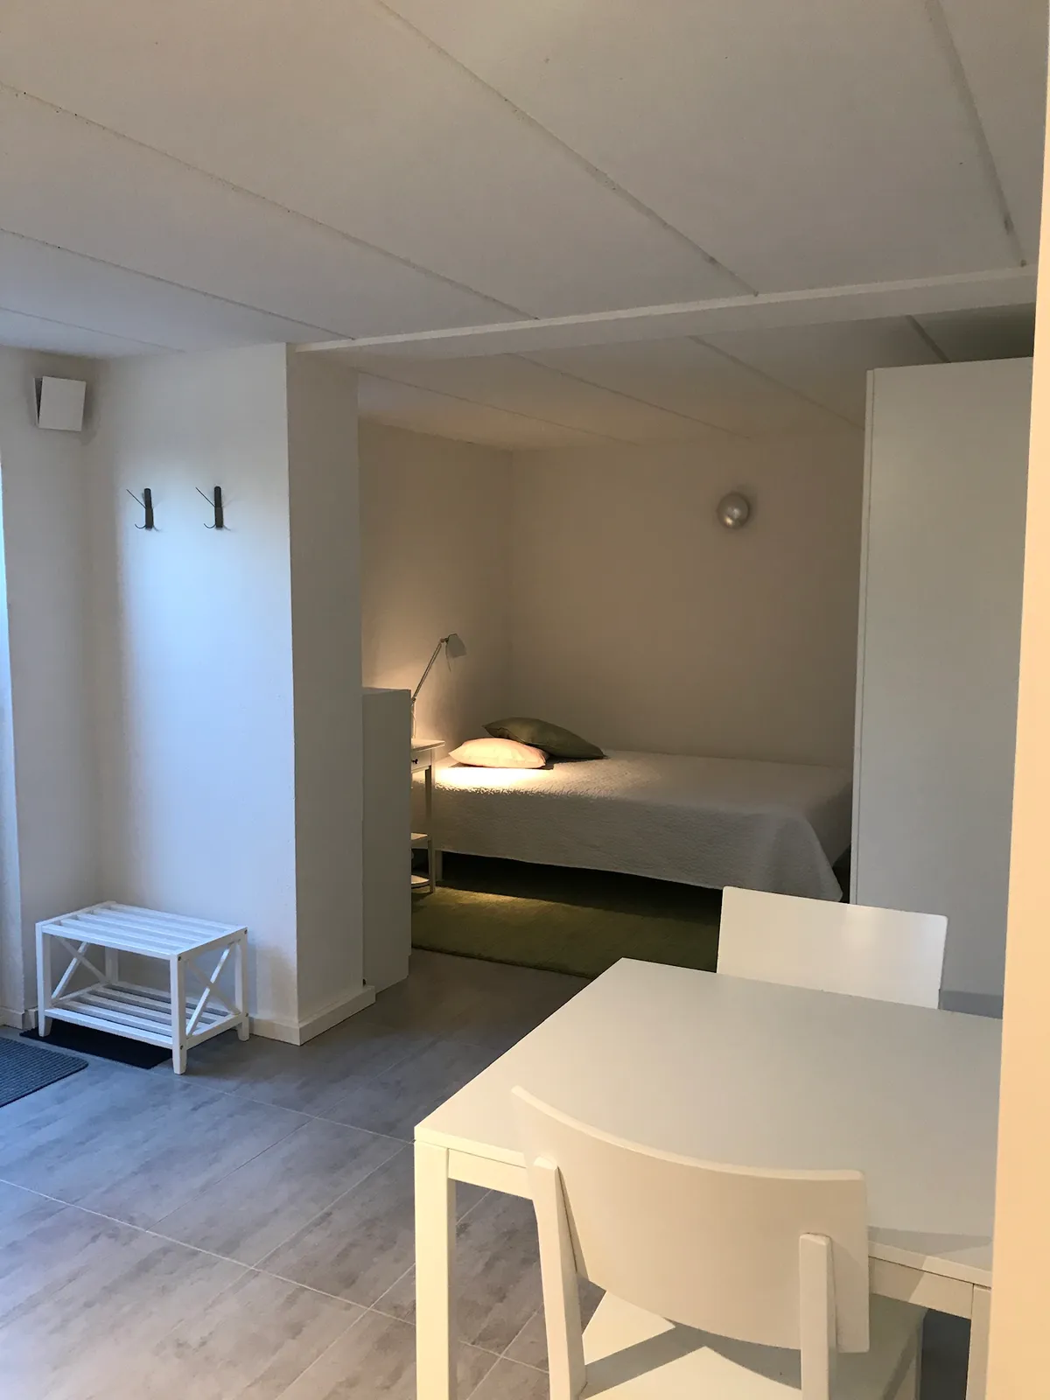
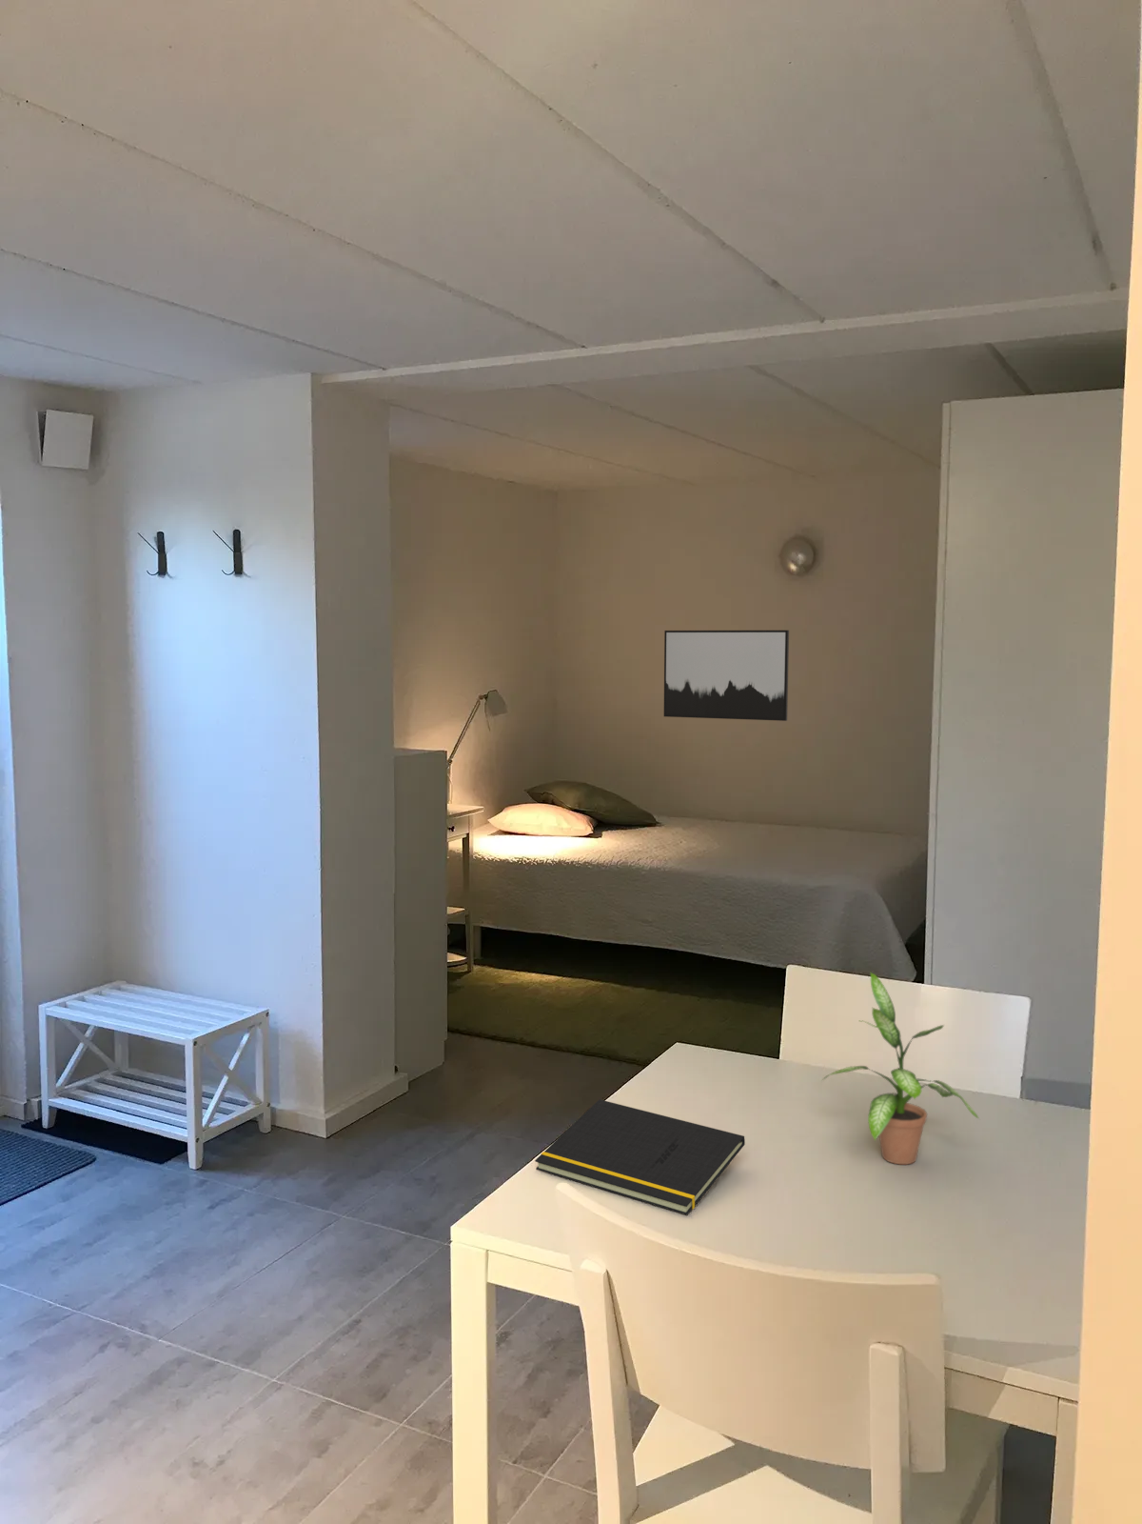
+ notepad (639, 1152)
+ potted plant (902, 1064)
+ wall art (725, 674)
